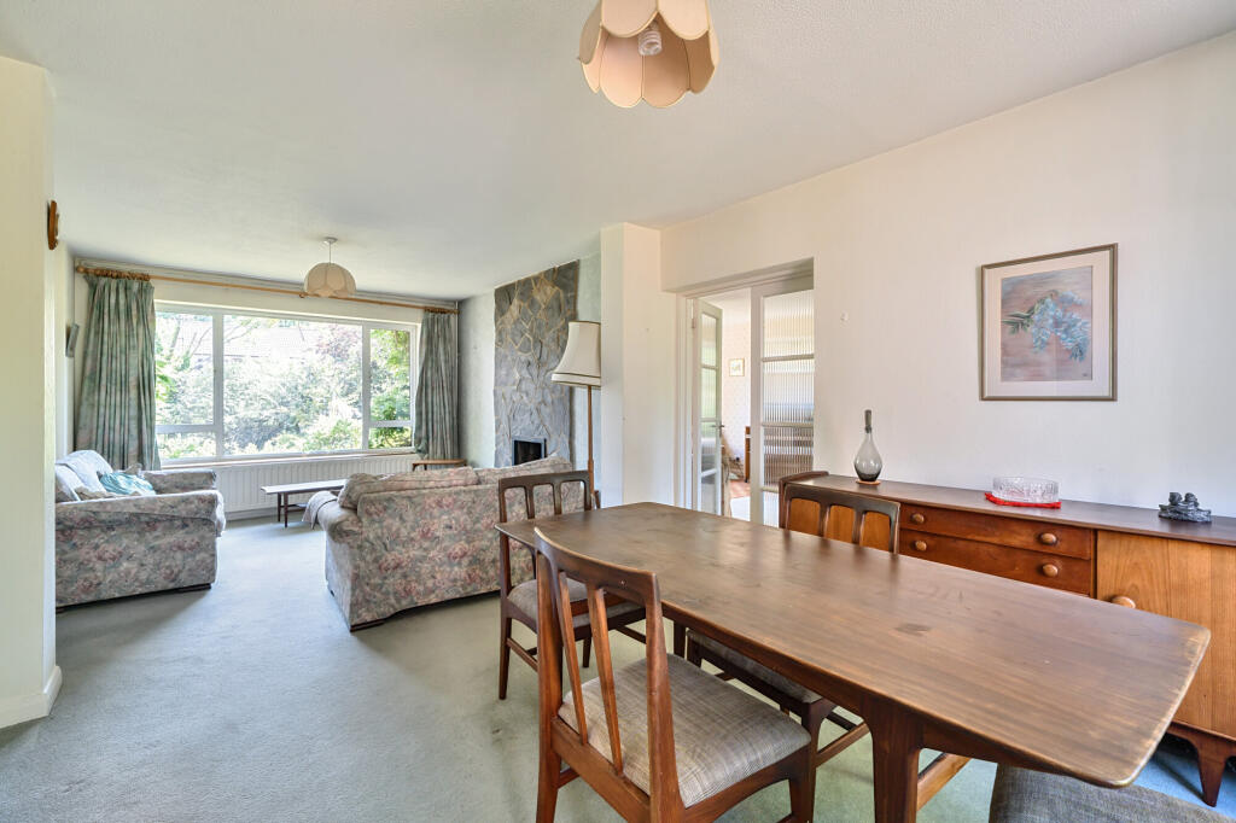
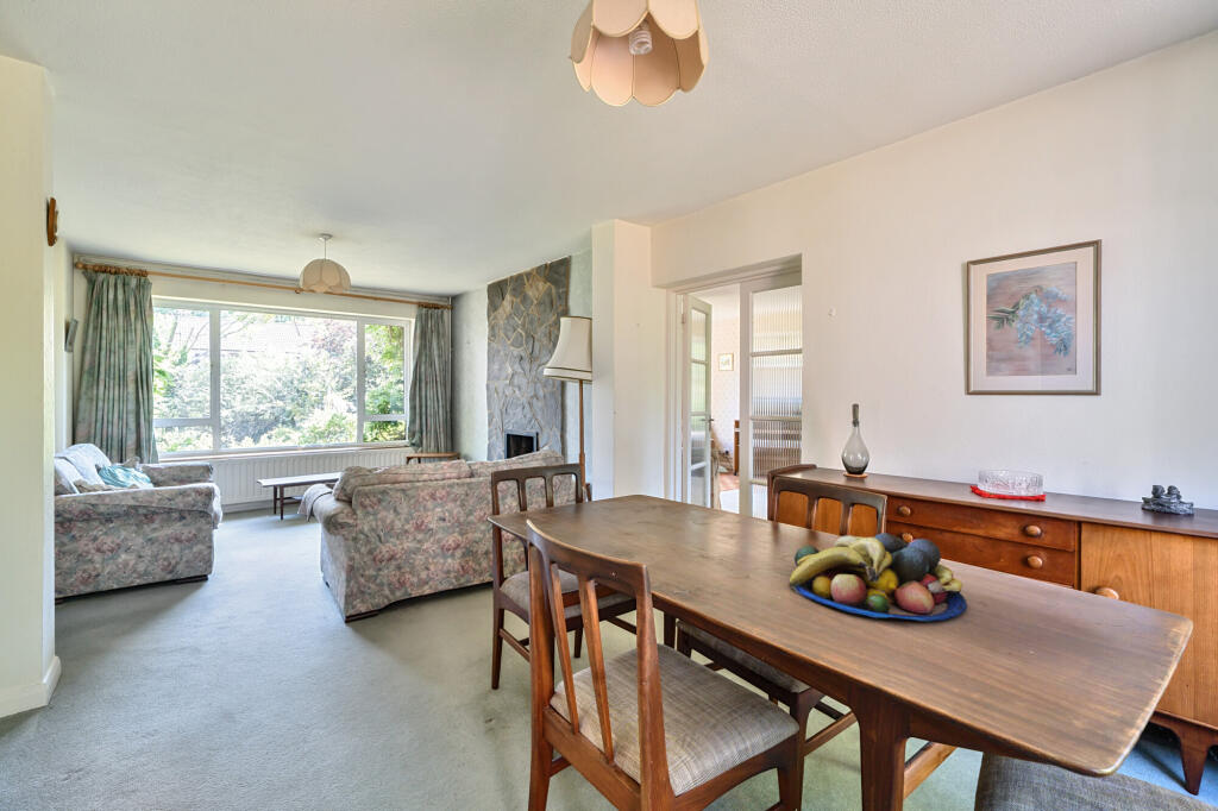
+ fruit bowl (872, 562)
